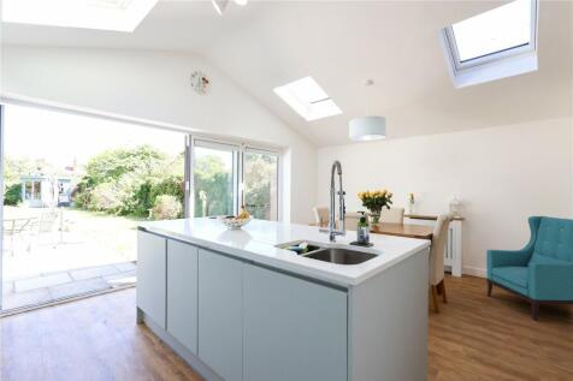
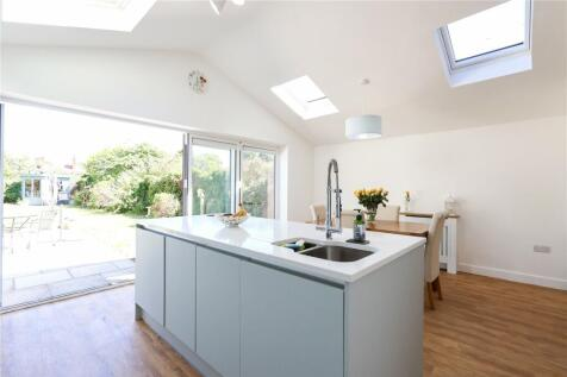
- armchair (539, 262)
